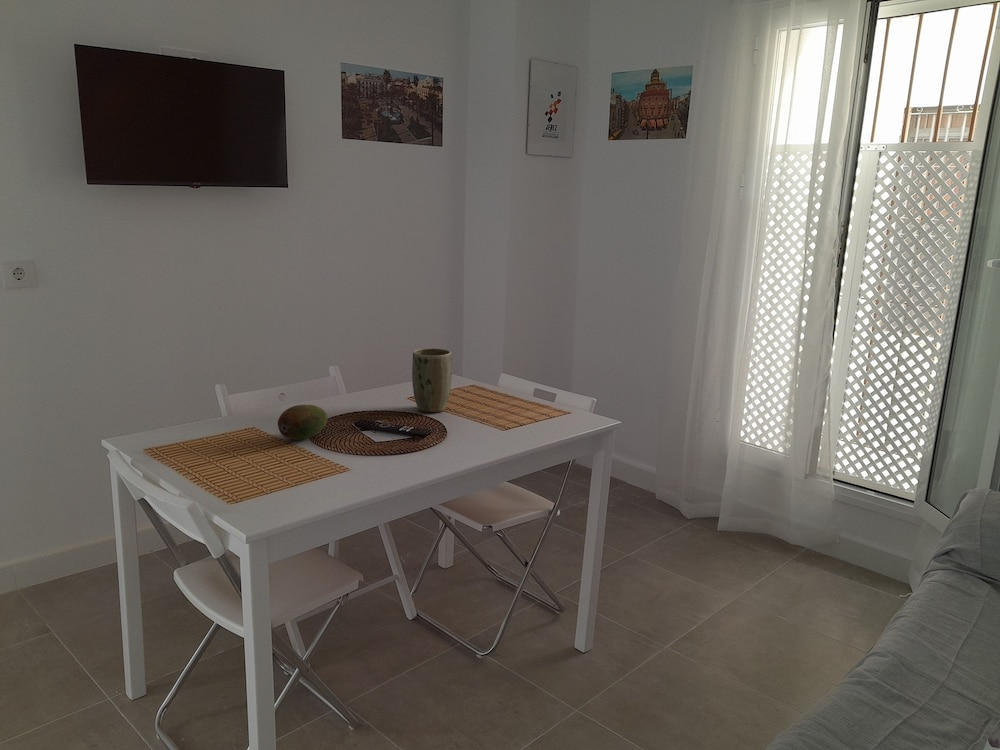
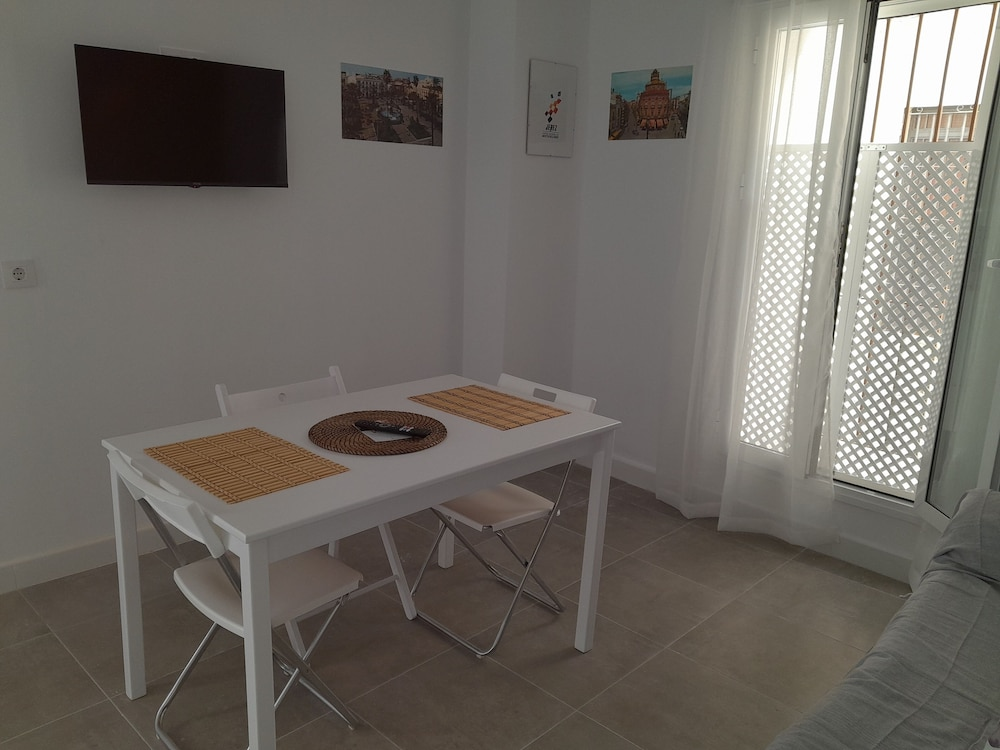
- fruit (303, 421)
- plant pot (432, 380)
